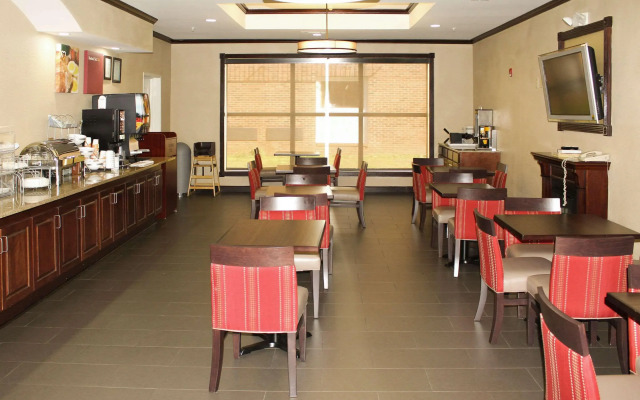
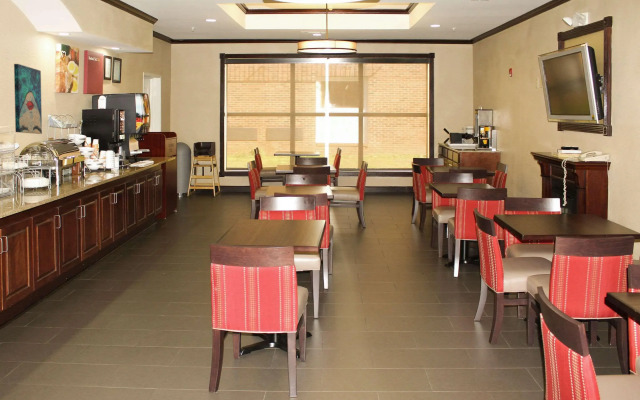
+ wall art (28, 100)
